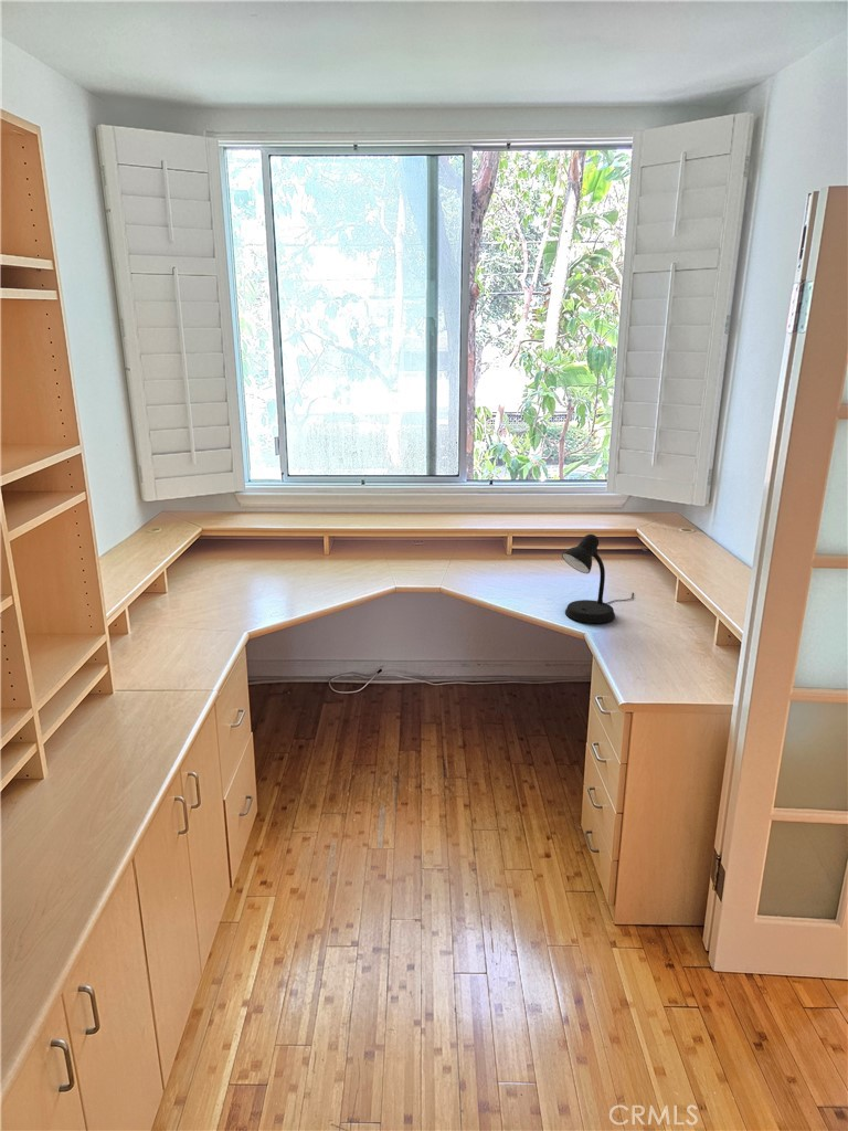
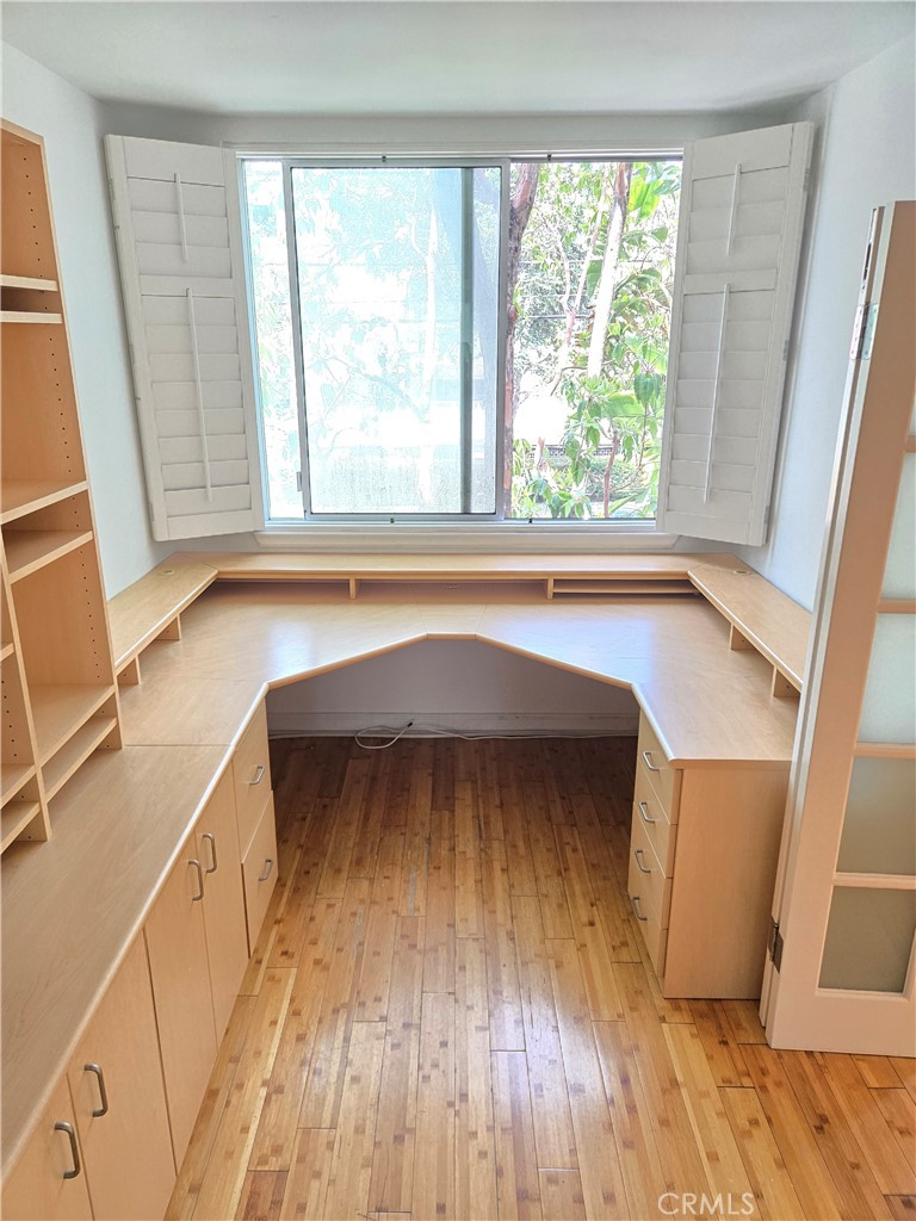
- desk lamp (604, 570)
